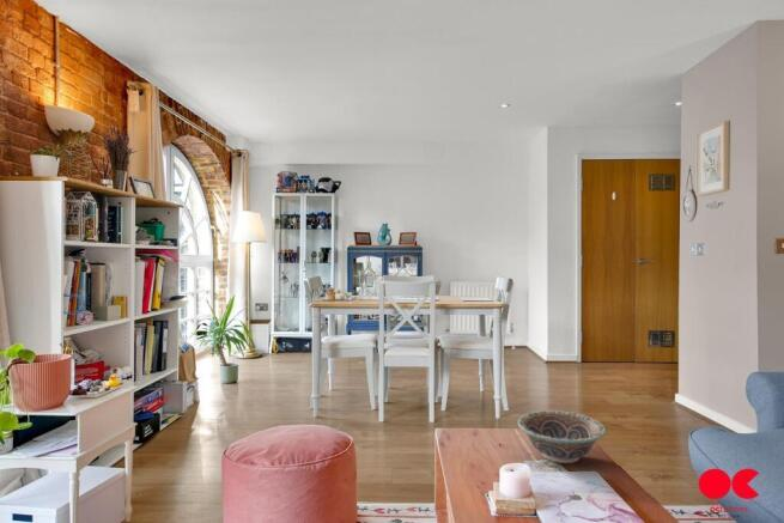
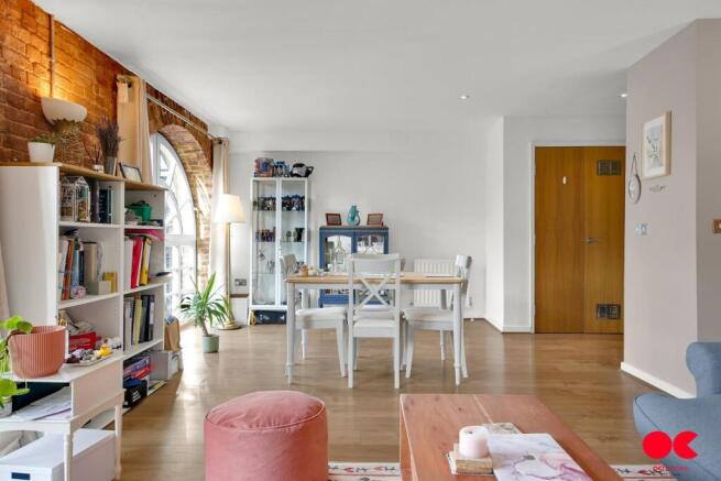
- decorative bowl (560, 439)
